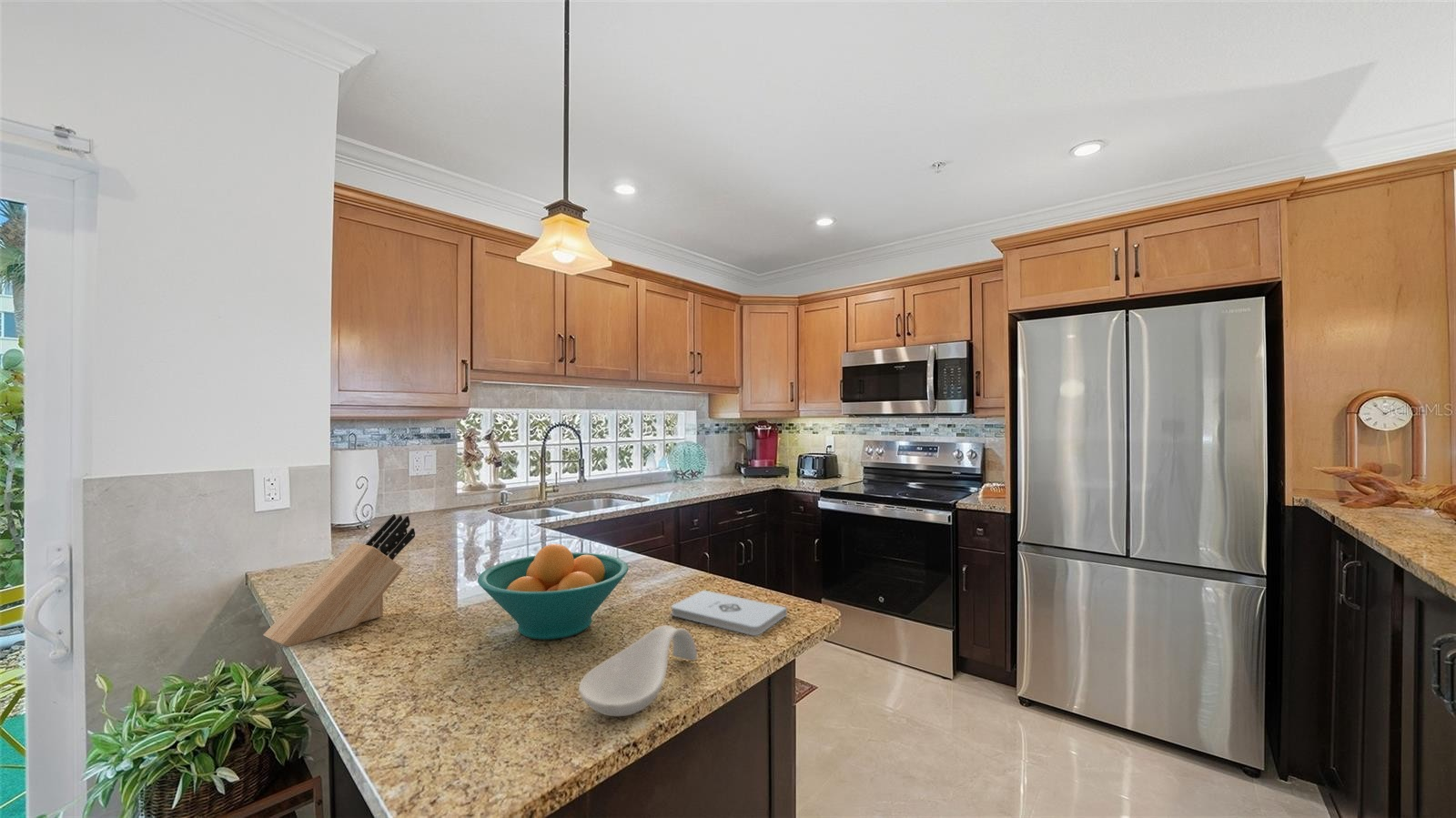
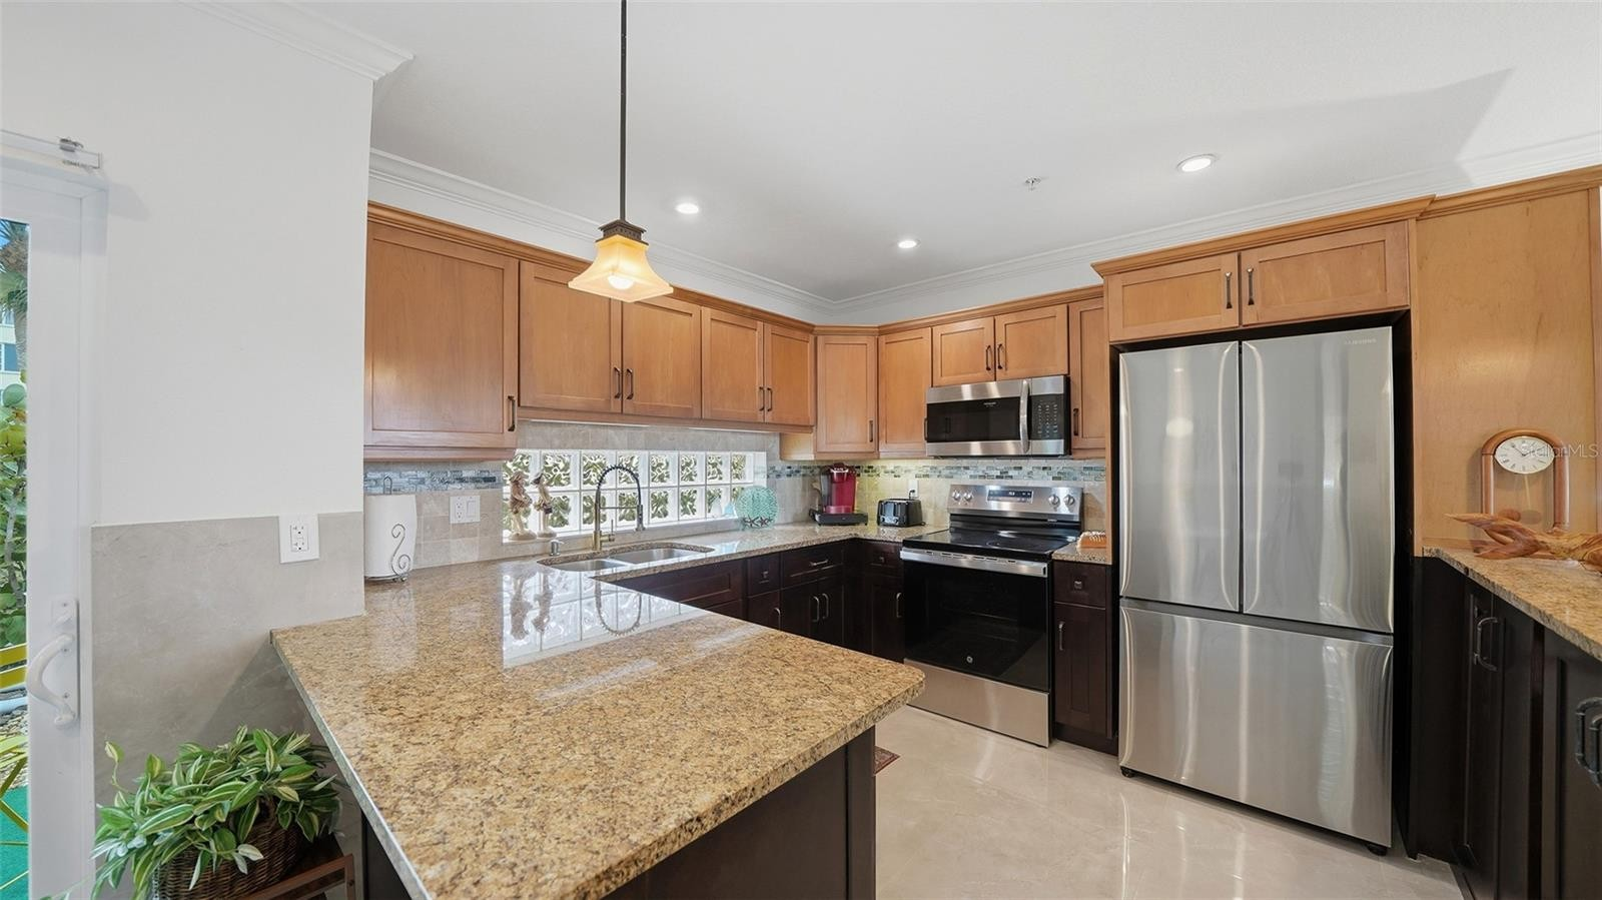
- fruit bowl (555, 585)
- spoon rest (645, 664)
- knife block (348, 571)
- notepad (727, 611)
